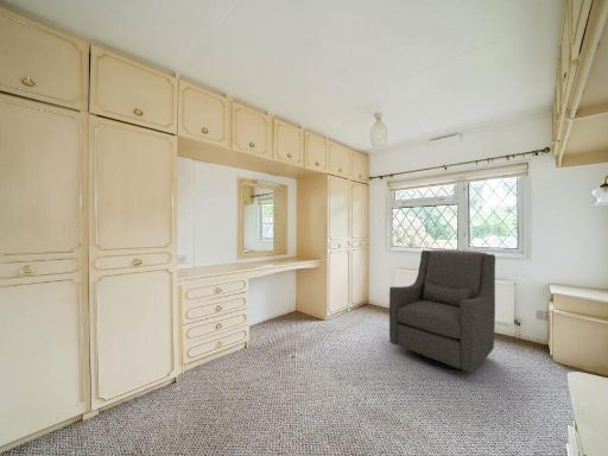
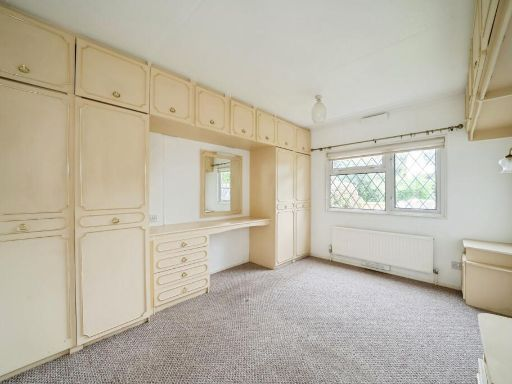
- chair (444, 302)
